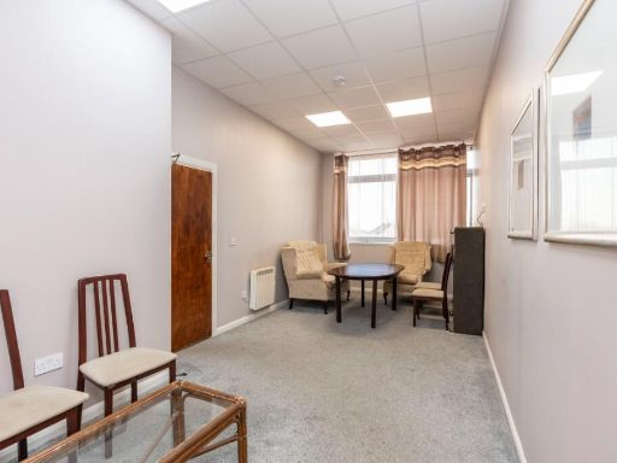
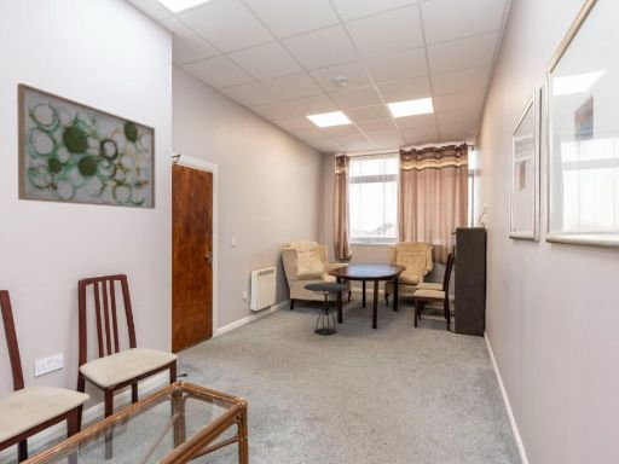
+ side table (326, 308)
+ wall art (99, 157)
